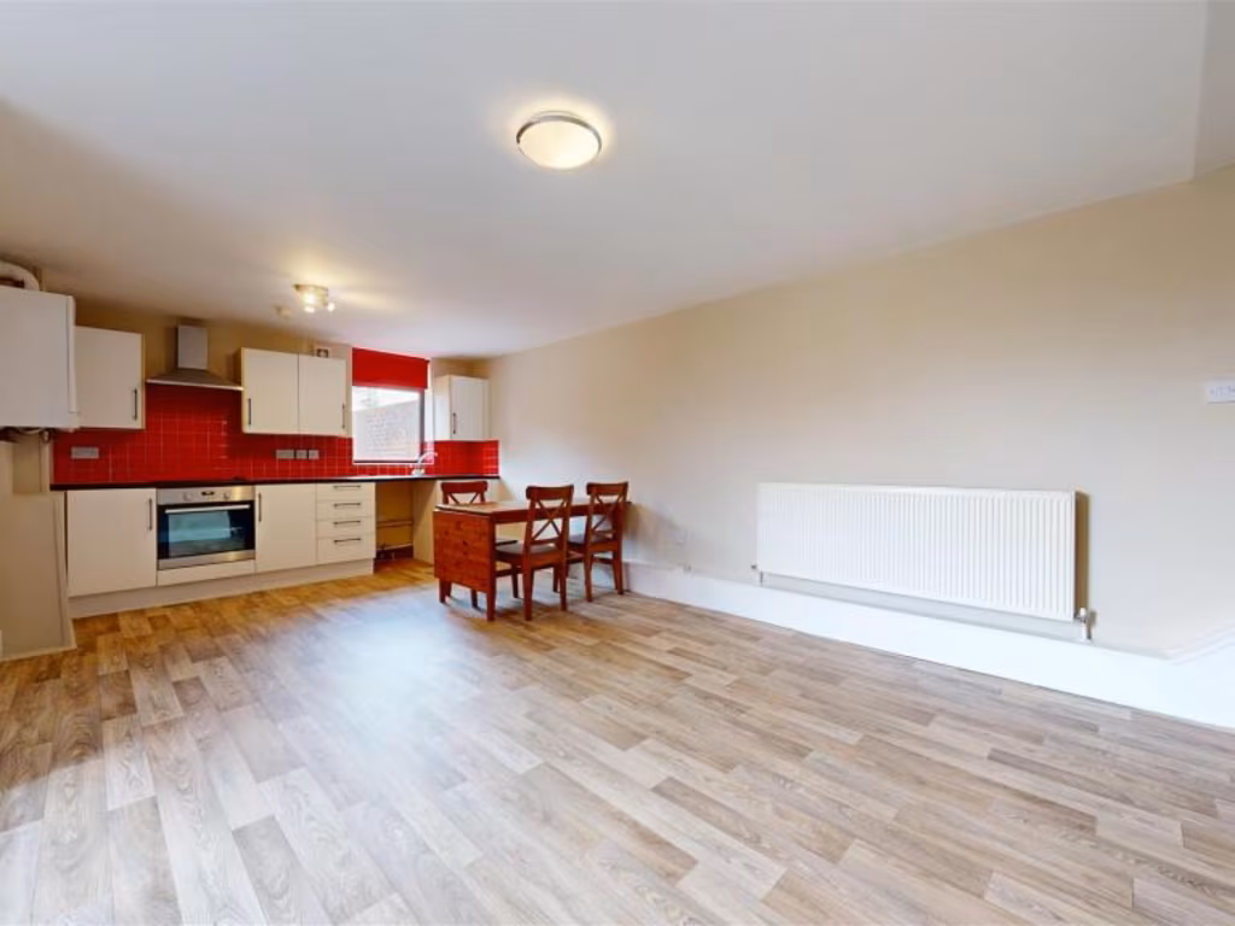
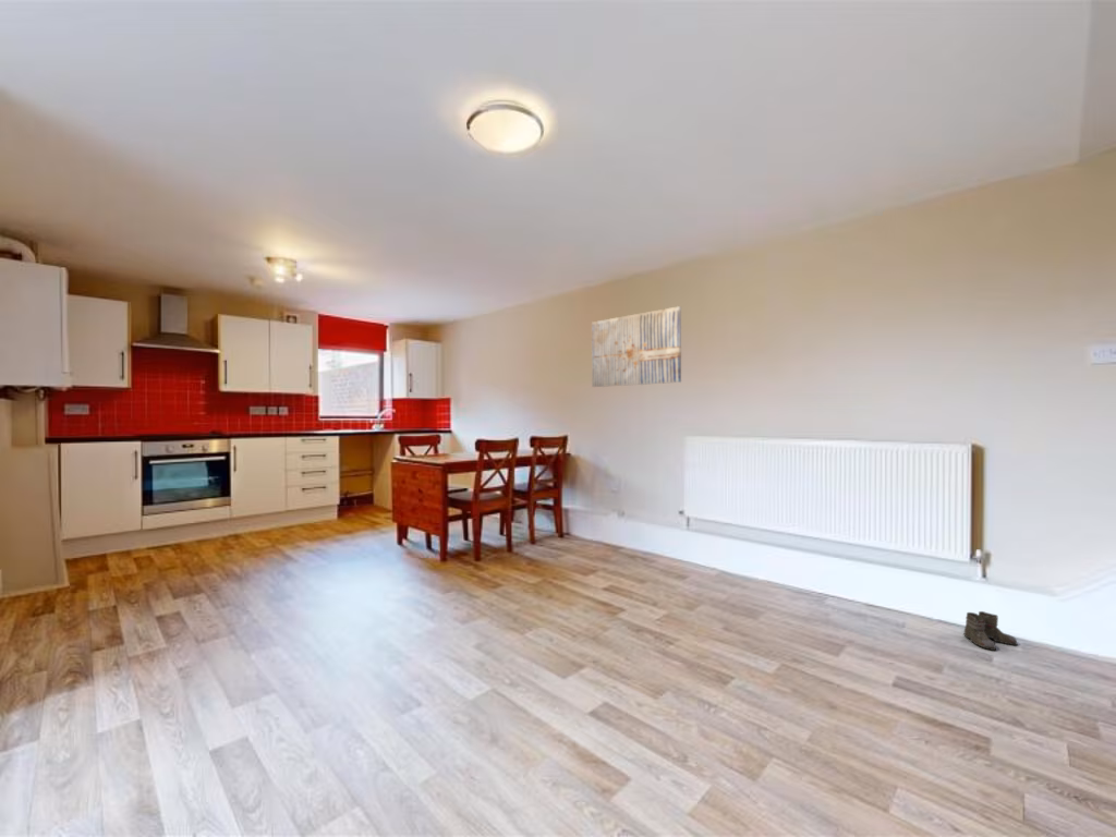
+ wall art (633, 350)
+ boots (987, 629)
